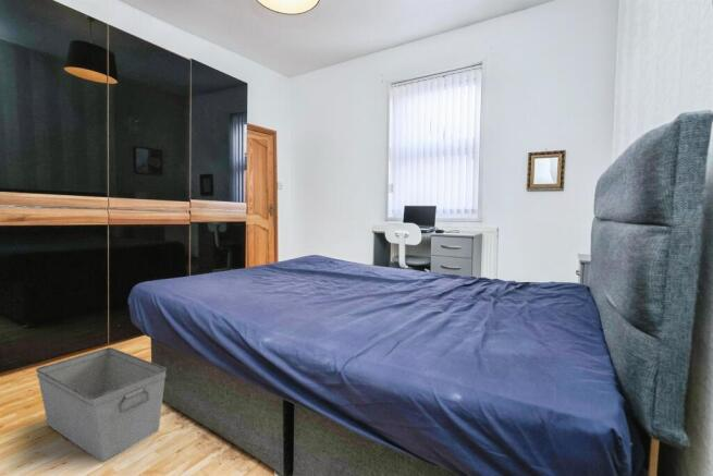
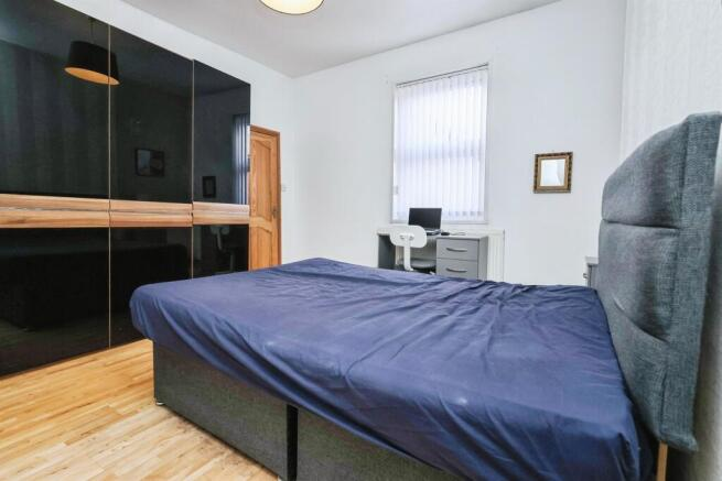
- storage bin (102, 398)
